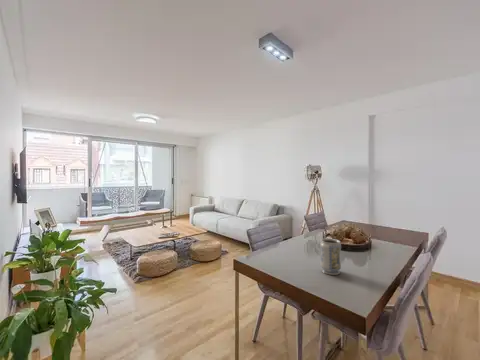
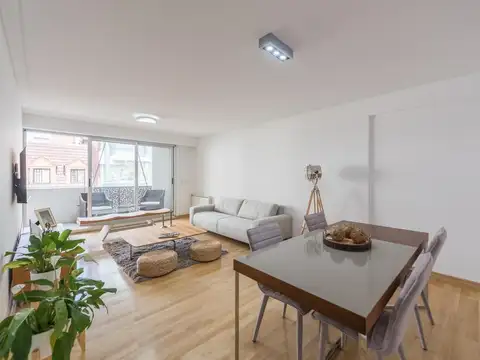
- vase (330, 256)
